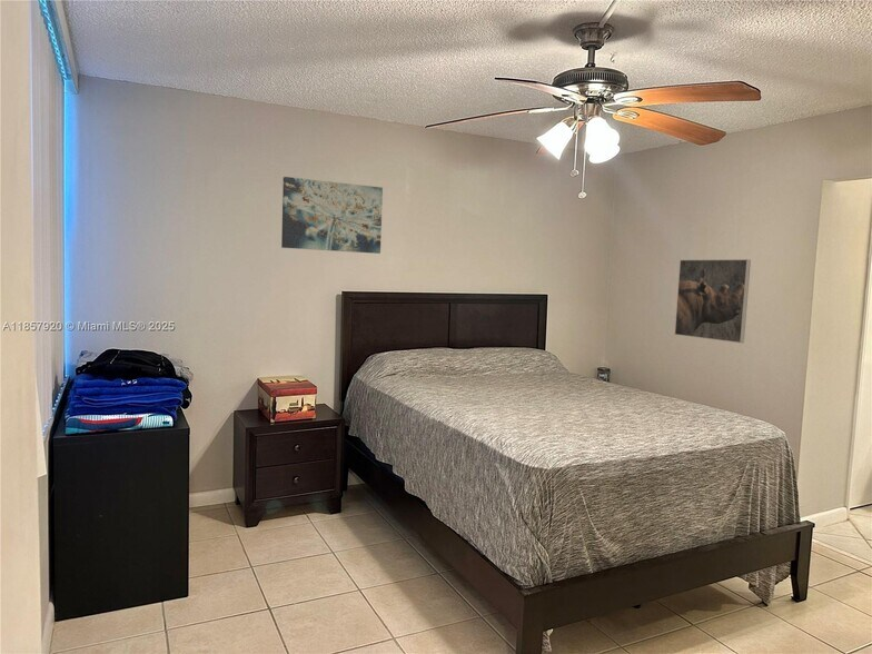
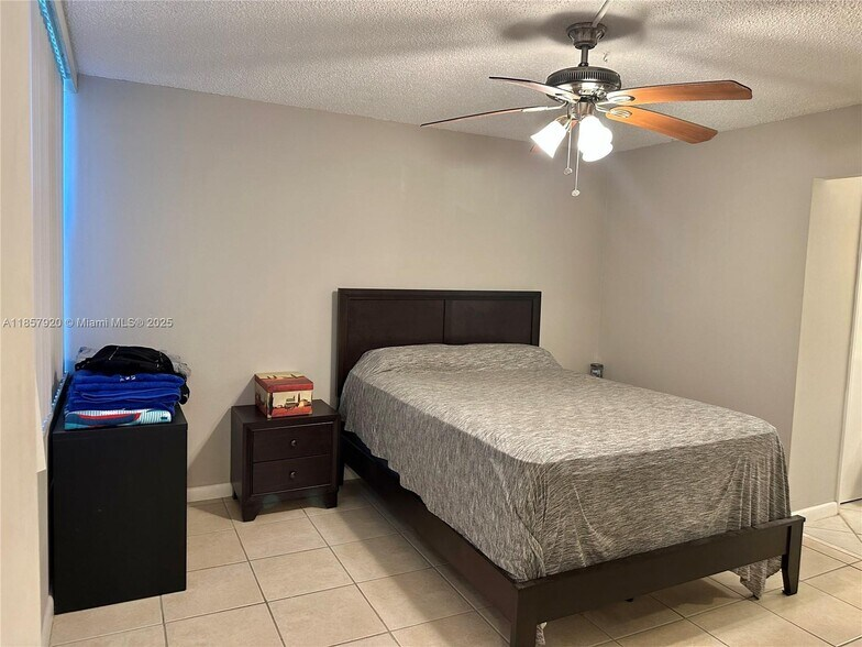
- wall art (333, 216)
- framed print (710, 299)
